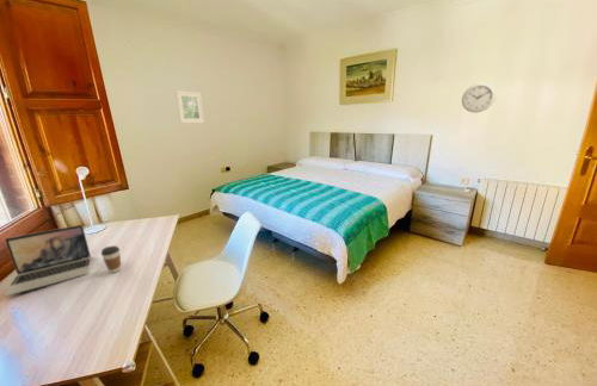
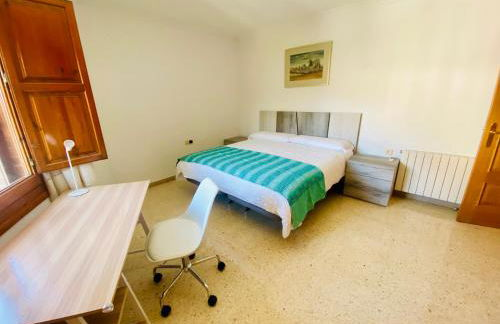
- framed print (190, 107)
- laptop (47, 256)
- coffee cup (112, 259)
- wall clock (478, 98)
